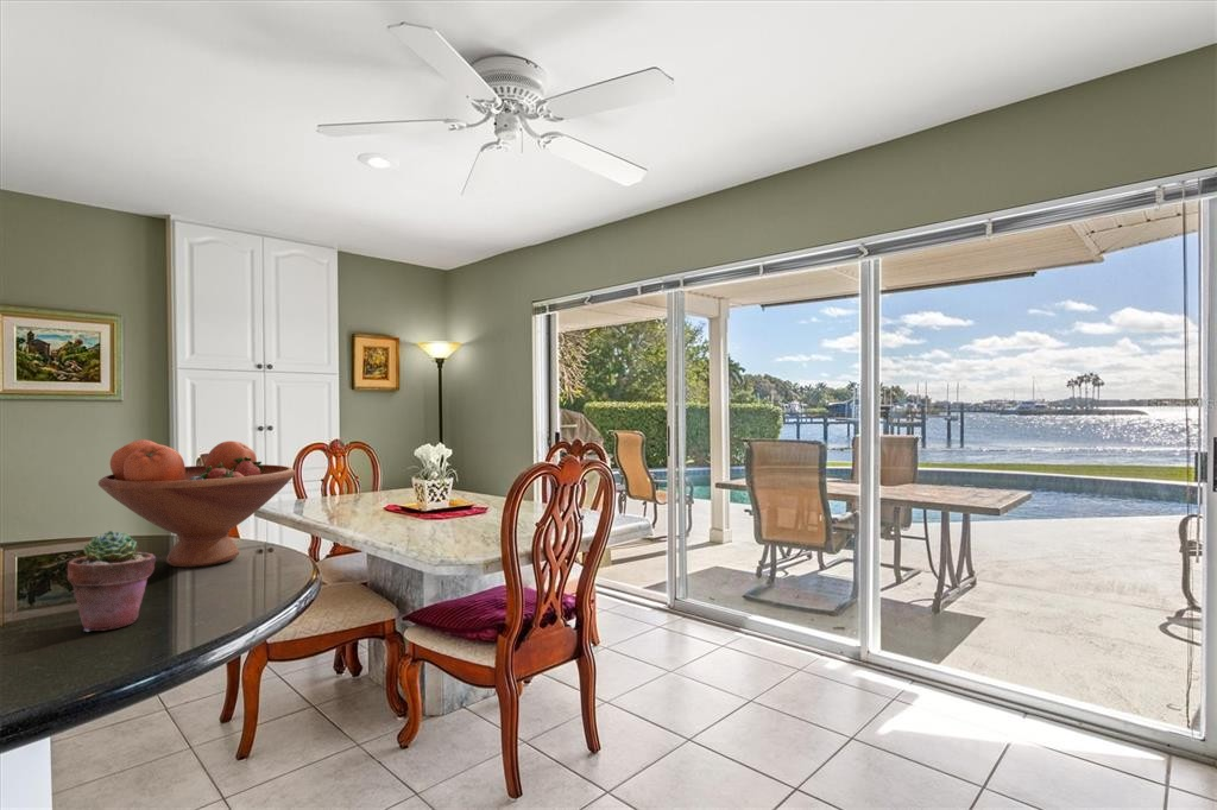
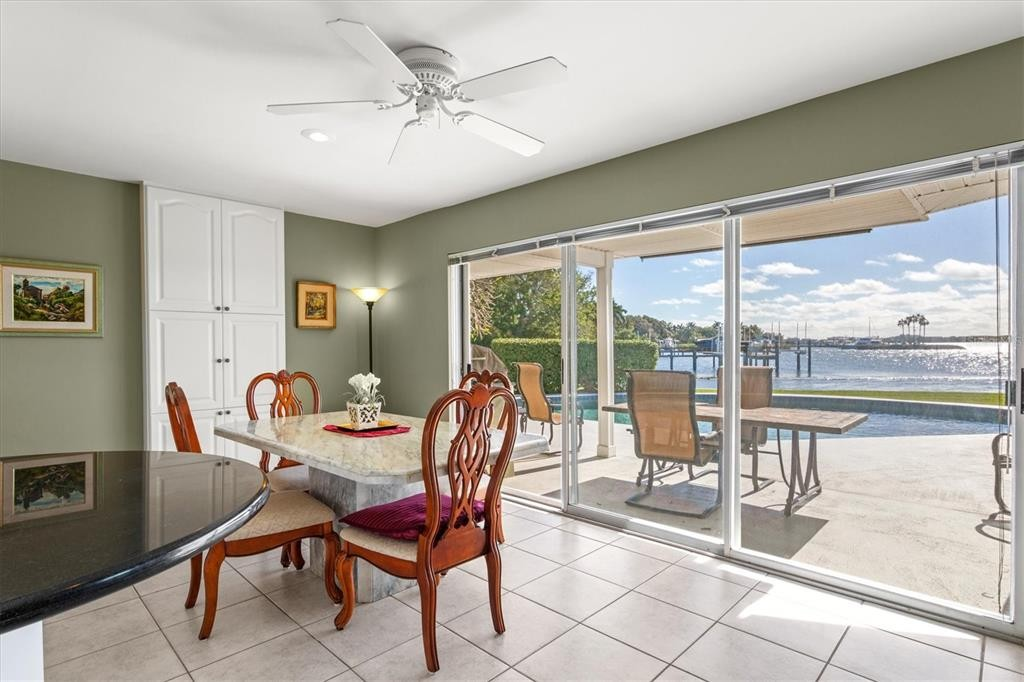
- potted succulent (112, 576)
- fruit bowl (203, 499)
